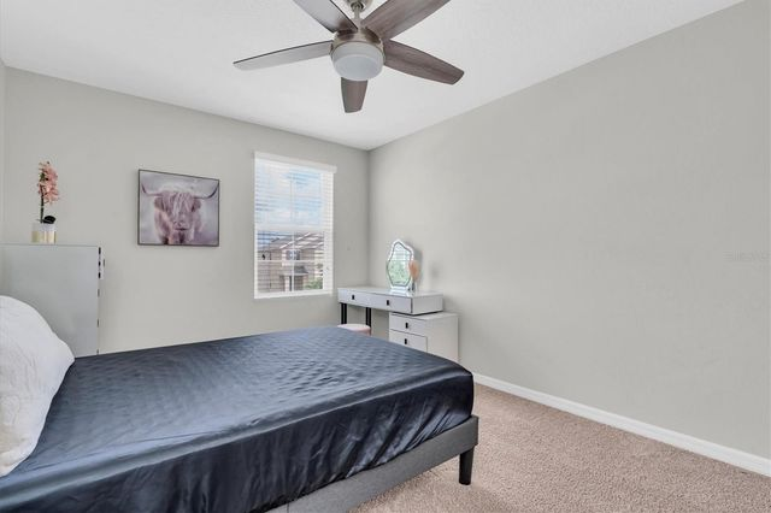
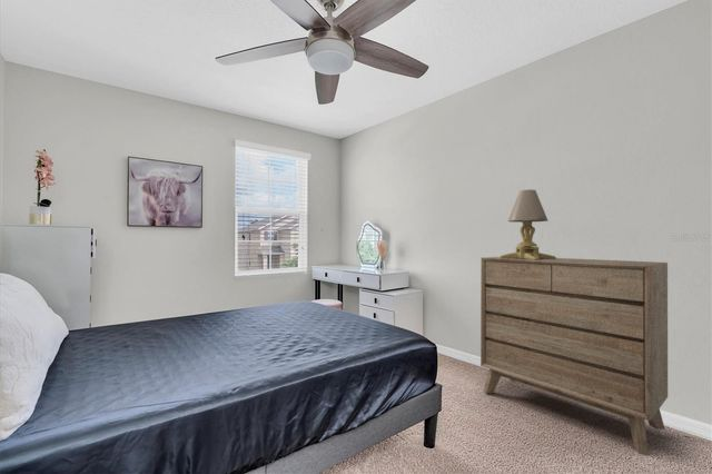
+ dresser (564, 334)
+ lamp (527, 224)
